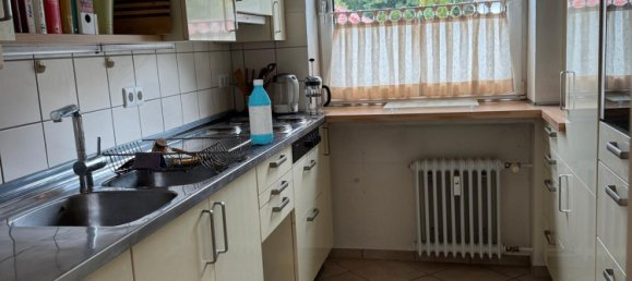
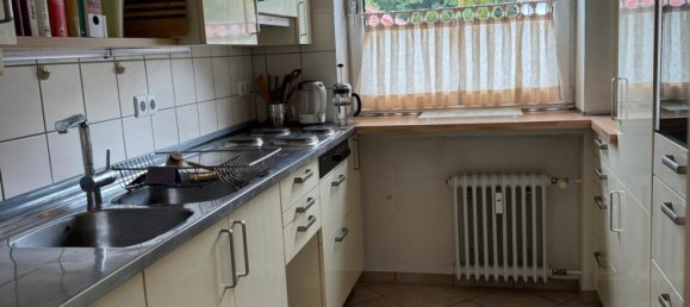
- water bottle (260, 111)
